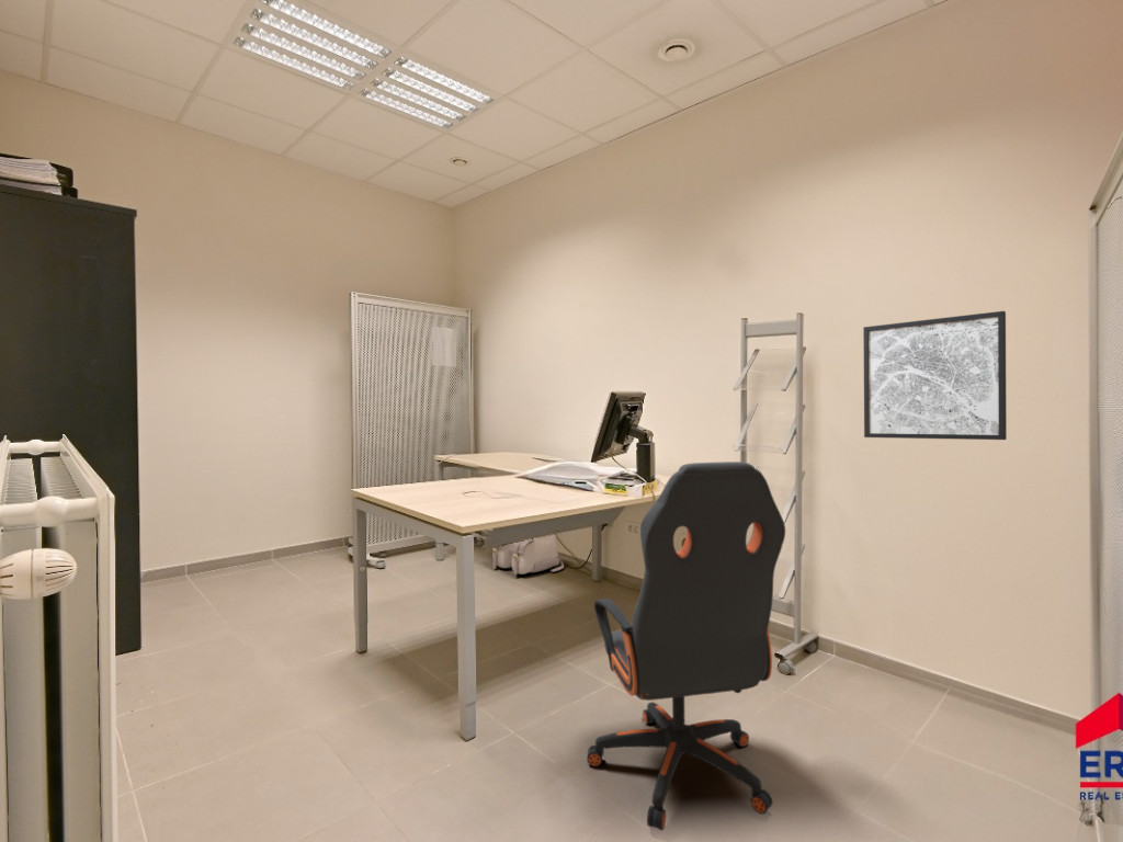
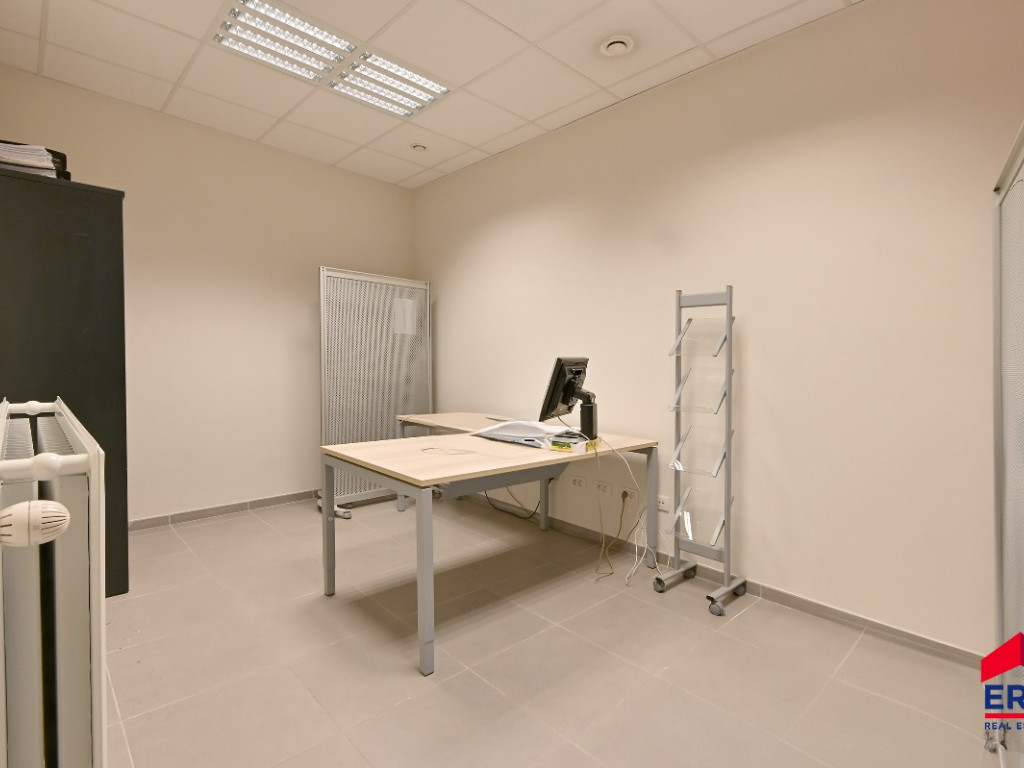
- backpack (530, 539)
- wall art (929, 378)
- office chair (679, 613)
